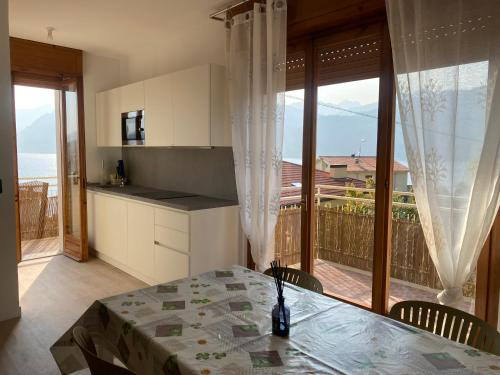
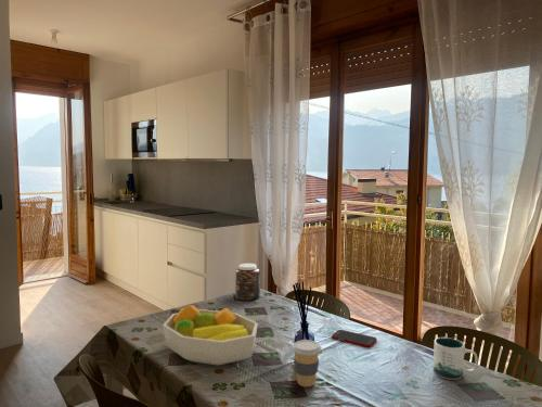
+ jar (247, 280)
+ coffee cup (306, 364)
+ fruit bowl (210, 331)
+ cell phone (353, 338)
+ mug (455, 358)
